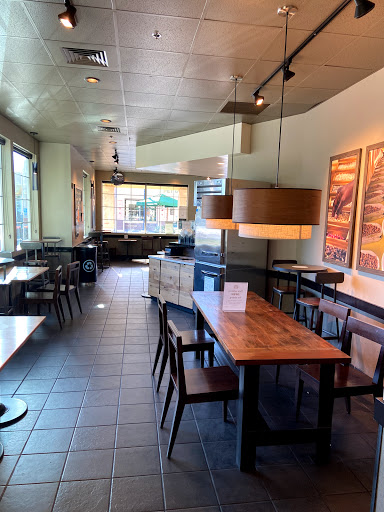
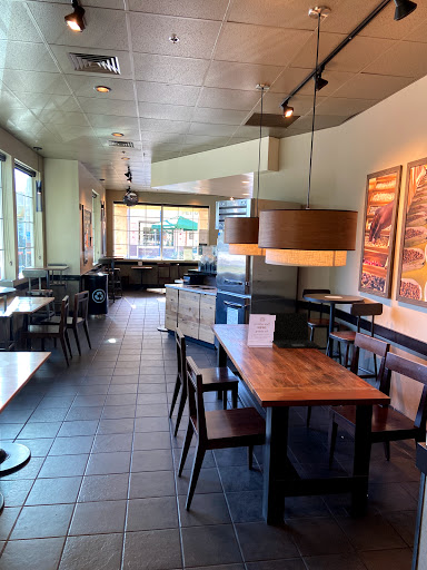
+ laptop (294, 330)
